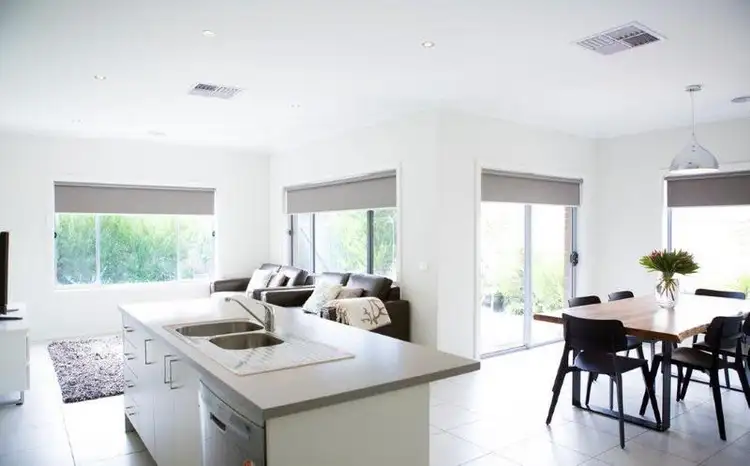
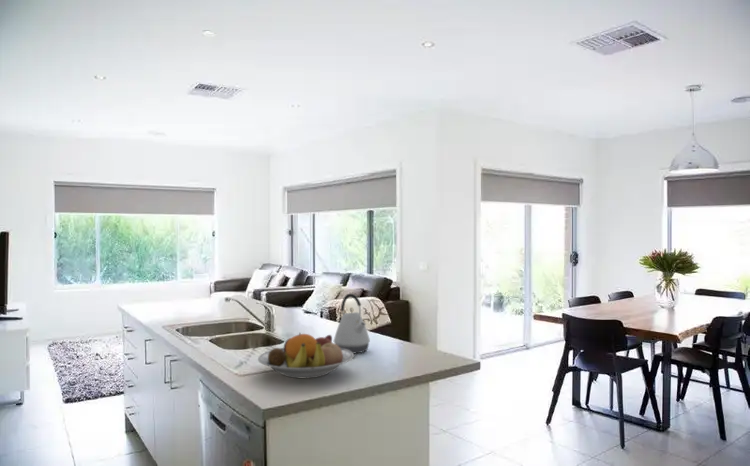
+ fruit bowl (306, 352)
+ kettle (352, 322)
